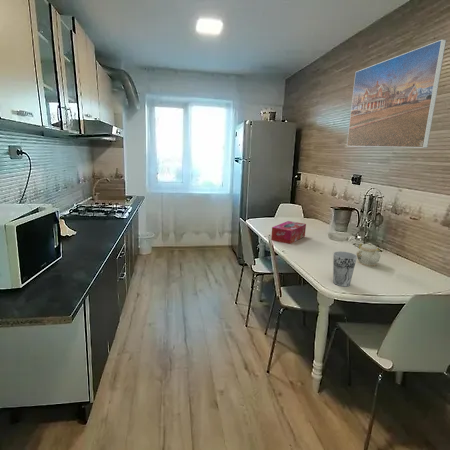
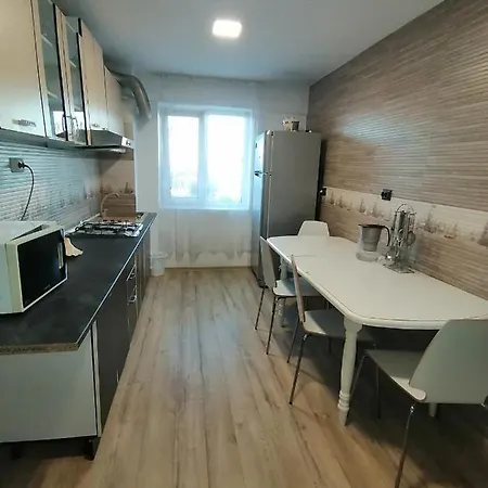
- teapot (367, 253)
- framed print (386, 104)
- cup (343, 269)
- tissue box (289, 231)
